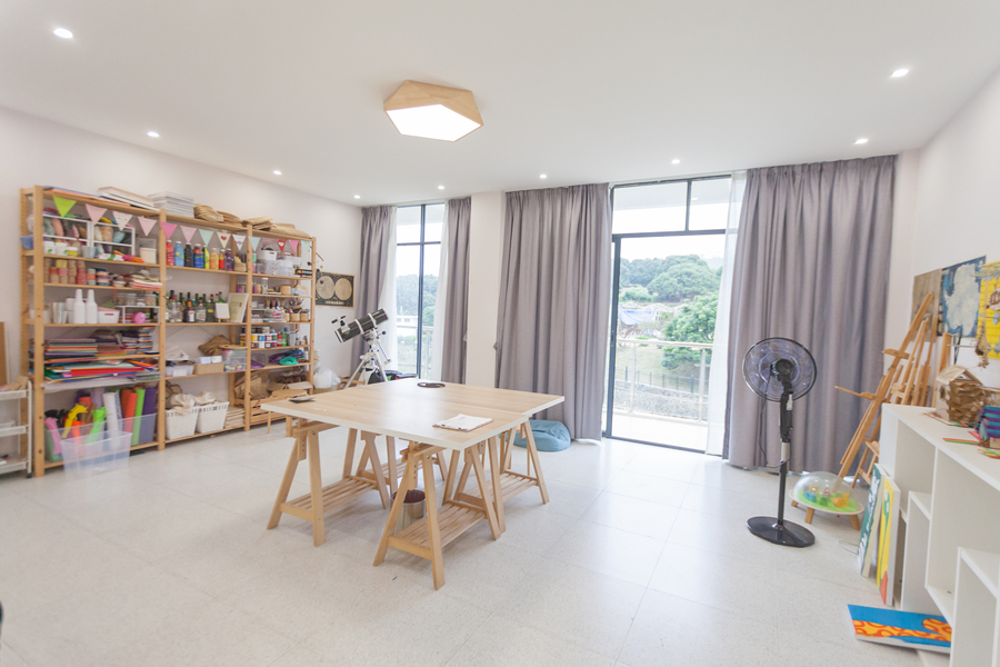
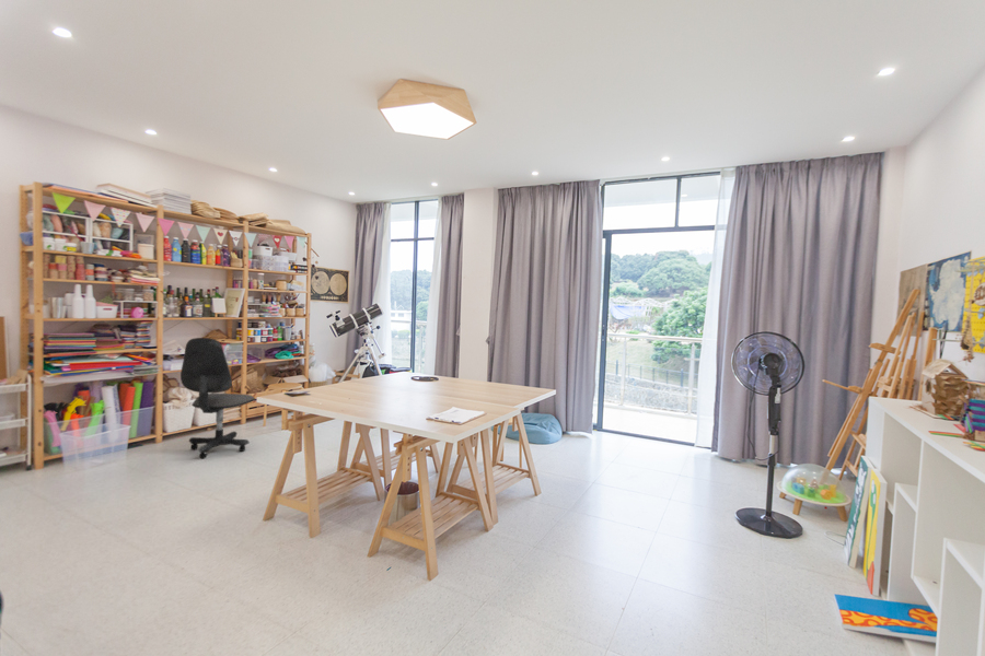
+ office chair (220, 394)
